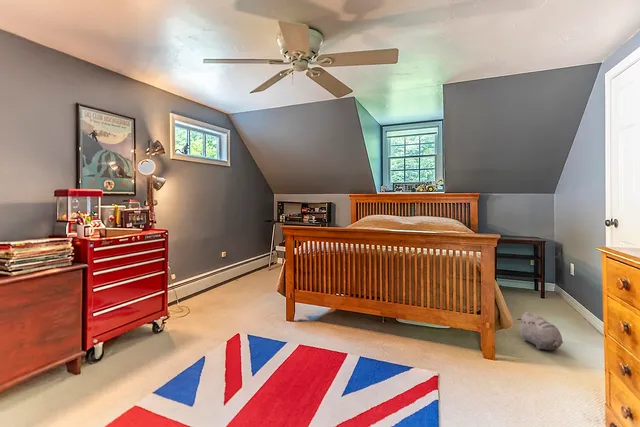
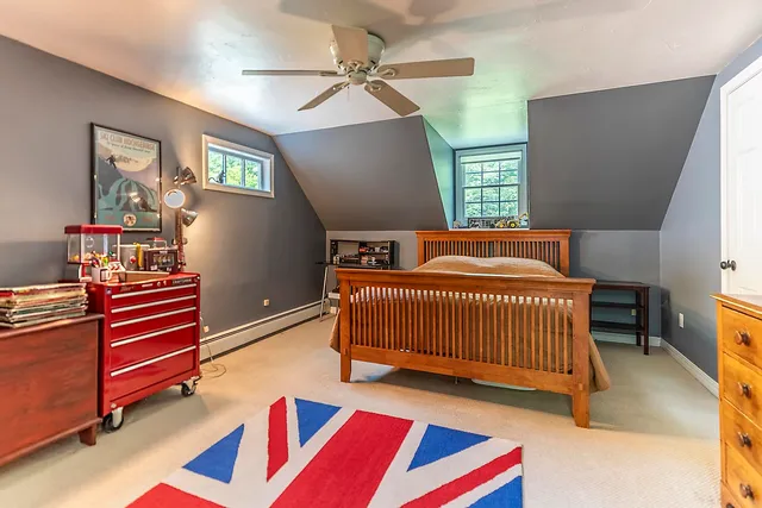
- plush toy (542, 331)
